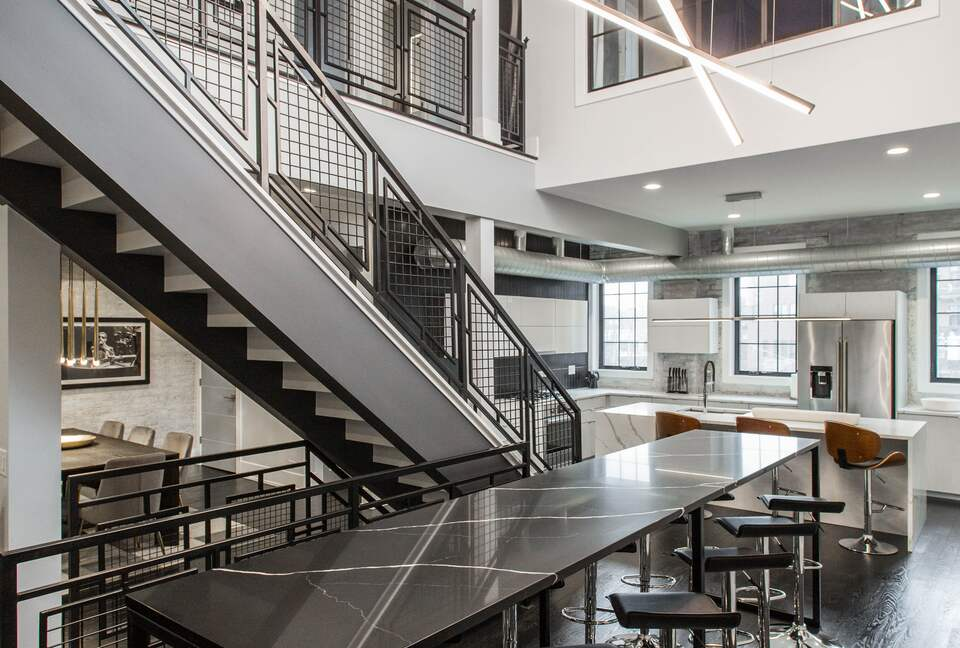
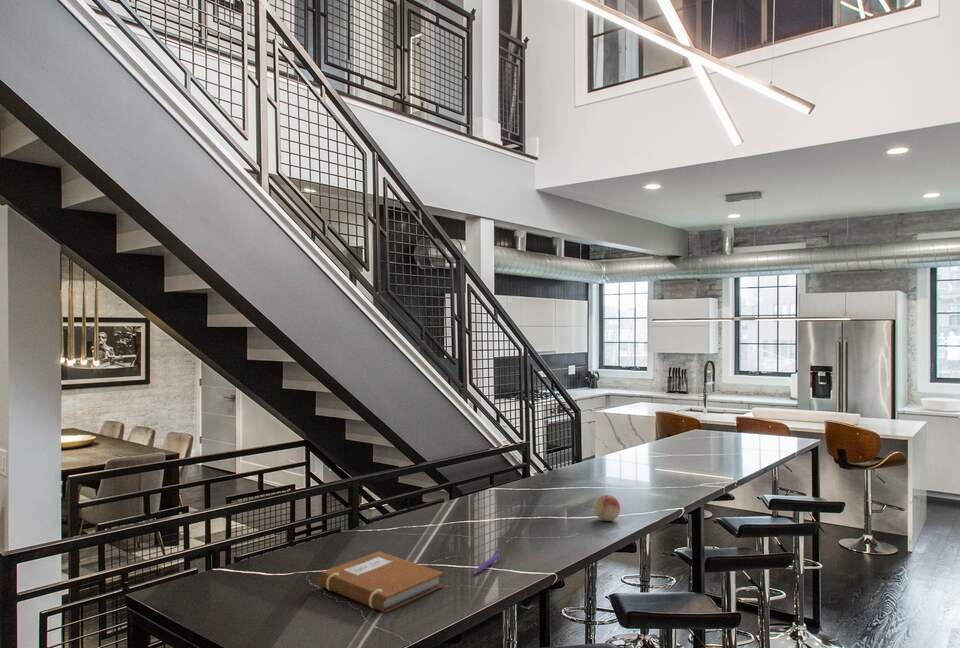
+ fruit (606, 508)
+ pen (486, 563)
+ notebook (378, 579)
